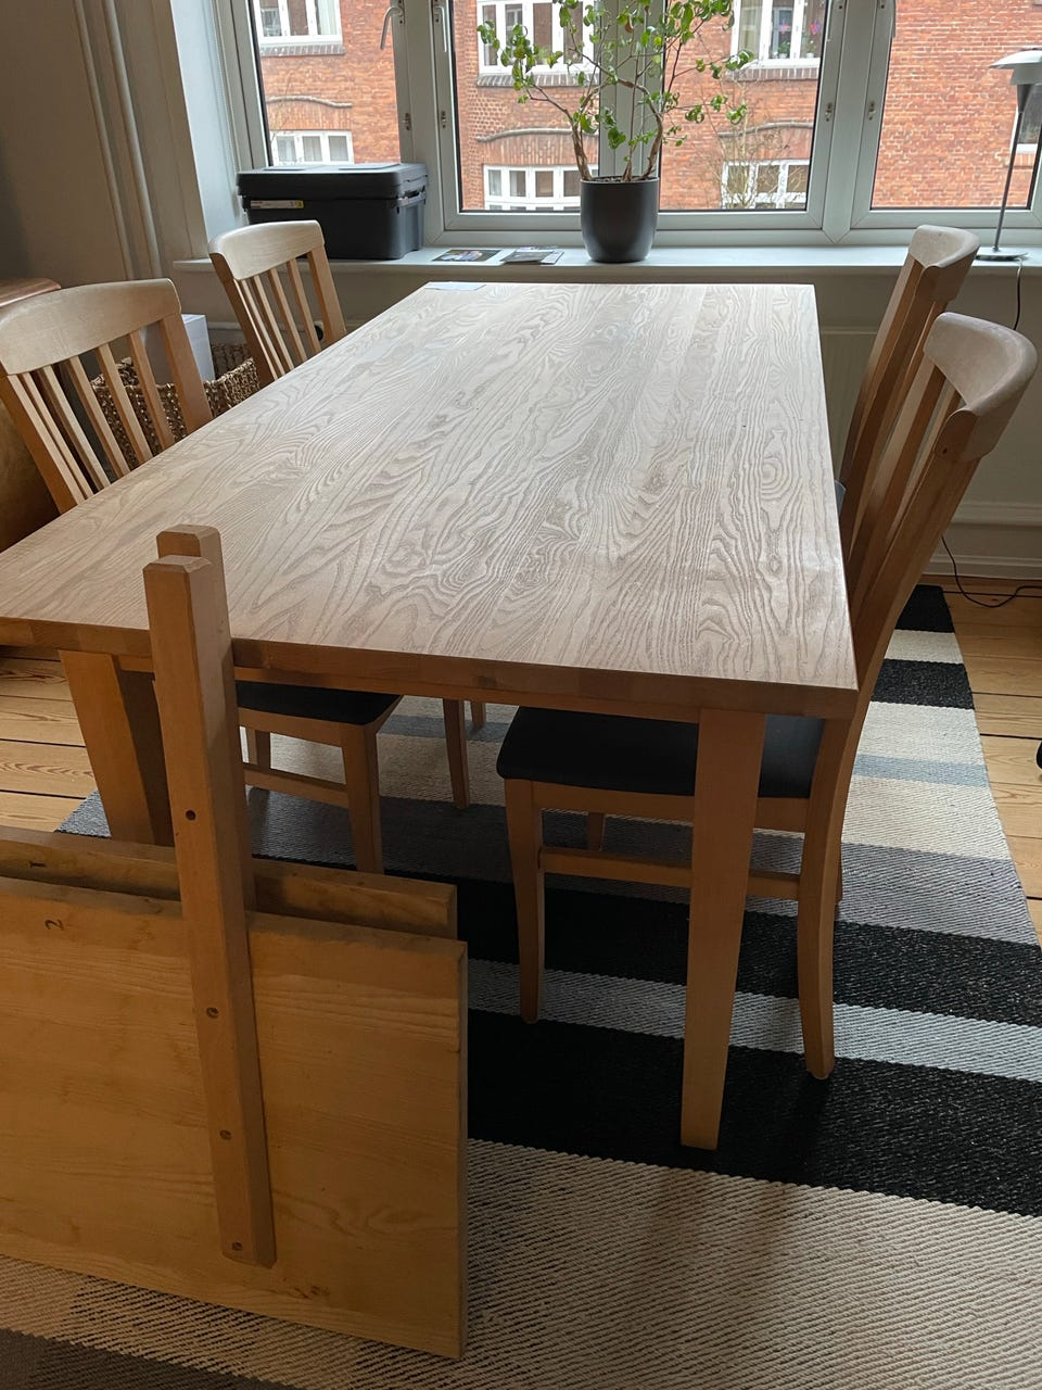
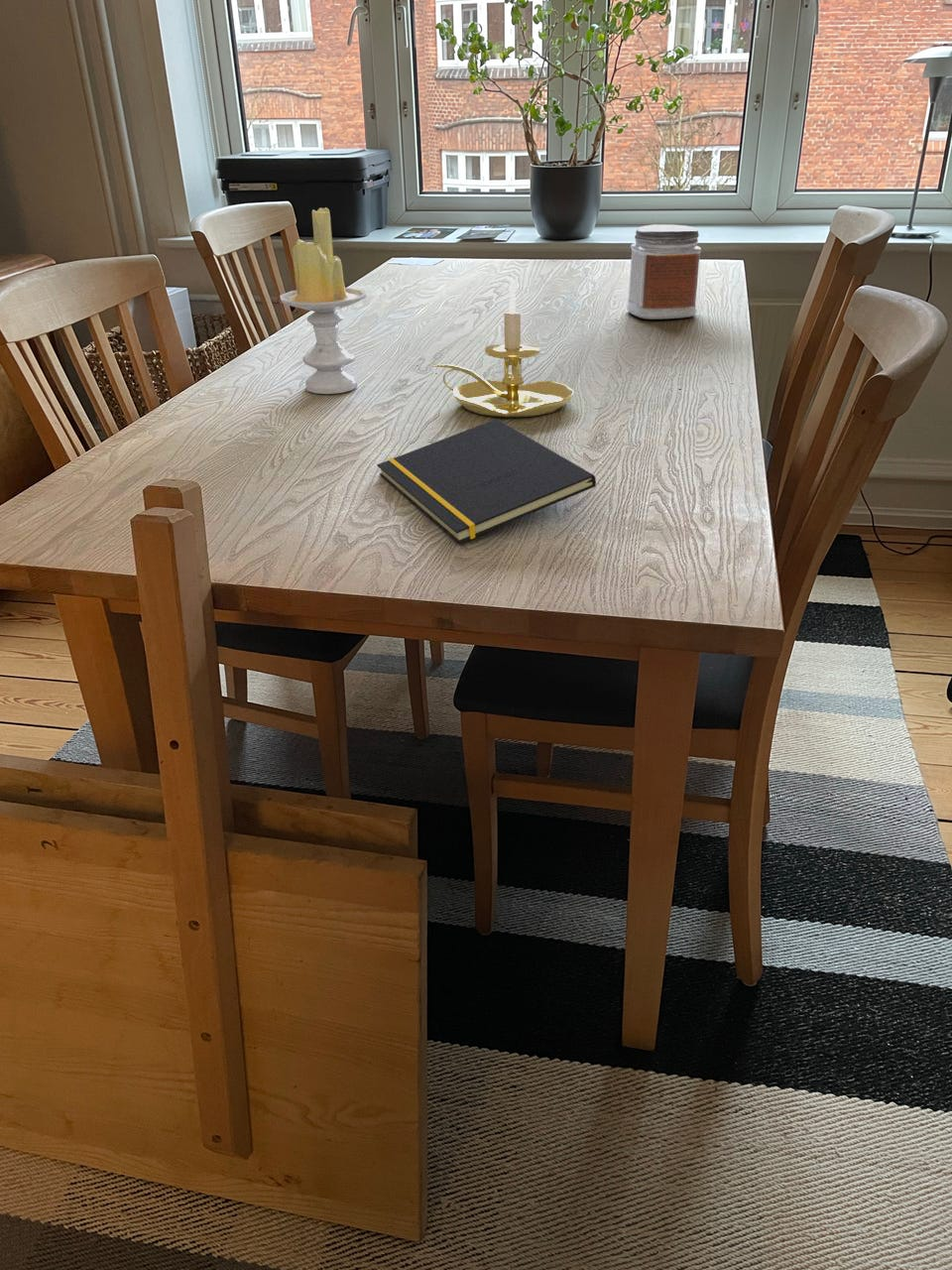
+ candle (323, 302)
+ notepad (480, 474)
+ candle holder (503, 342)
+ jar (663, 271)
